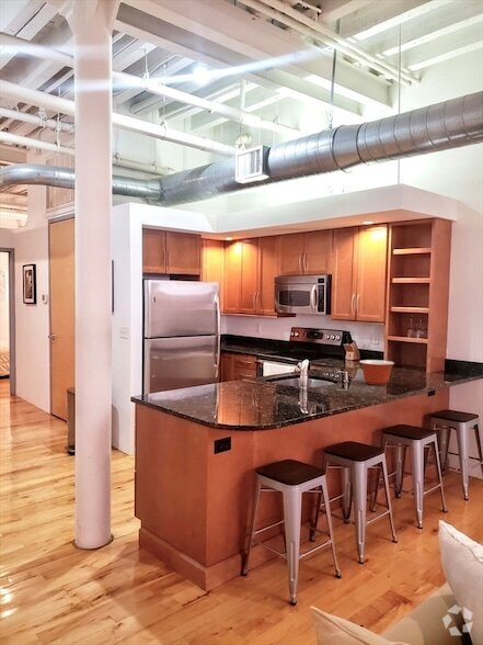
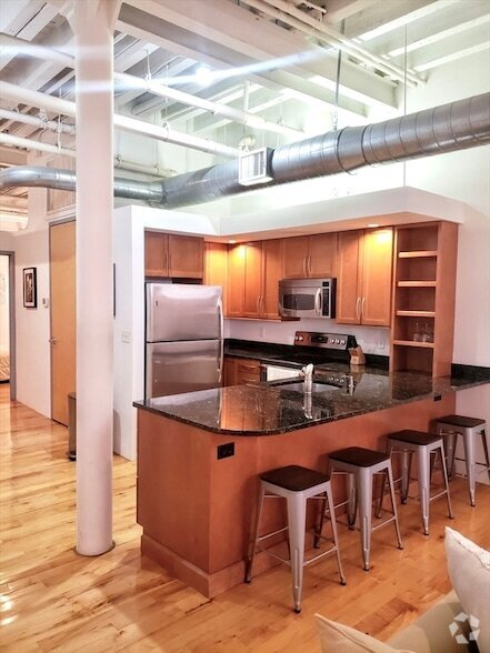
- mixing bowl (376, 372)
